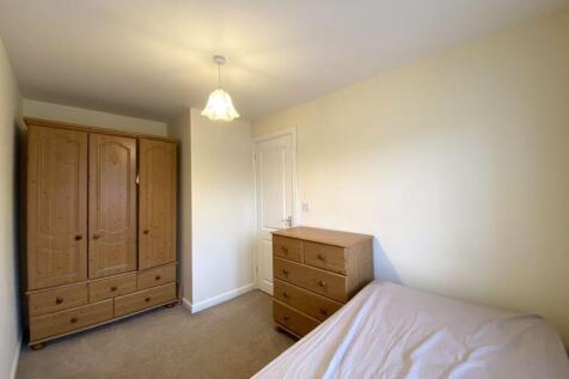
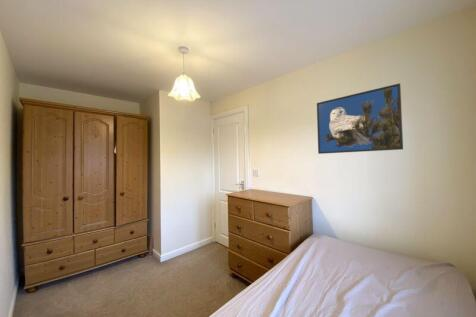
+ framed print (354, 123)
